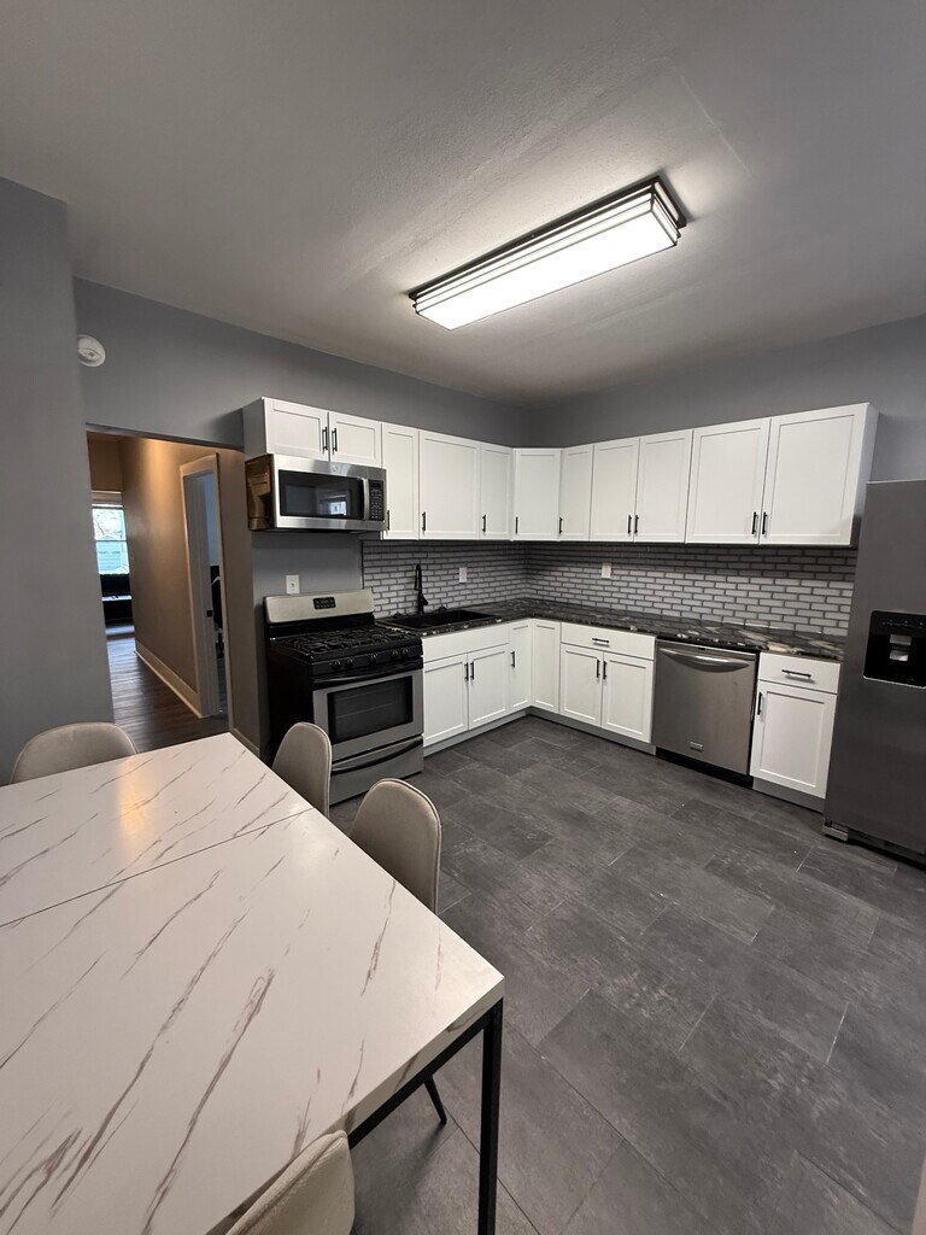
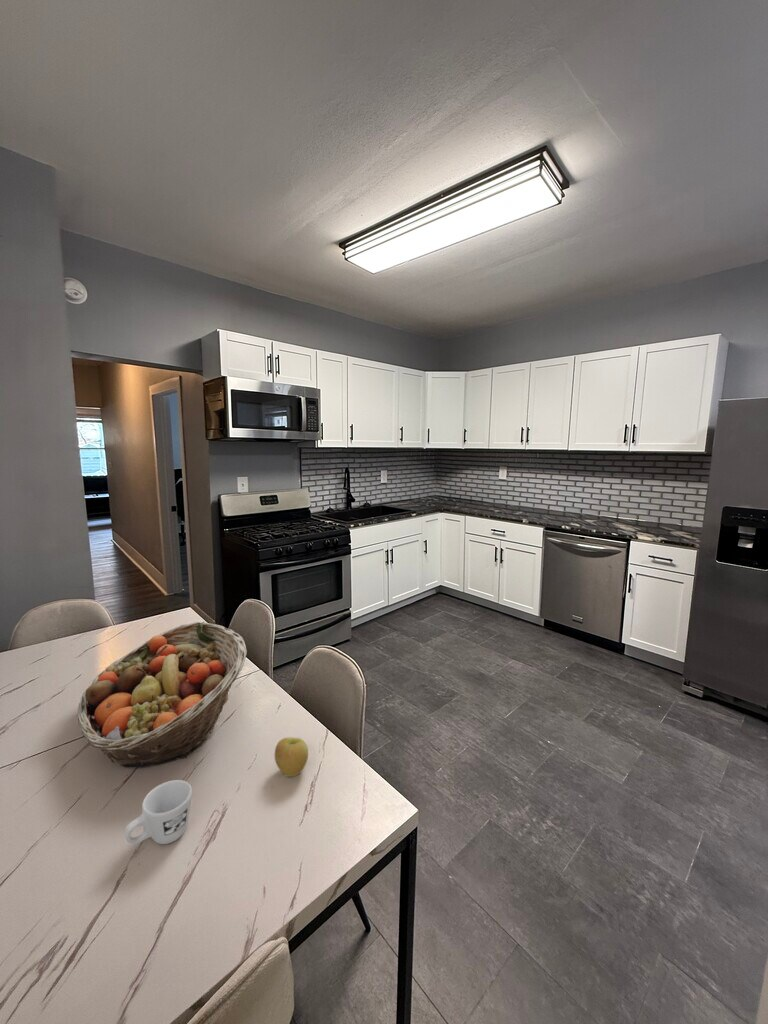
+ apple (291, 756)
+ mug (160, 820)
+ fruit basket (167, 686)
